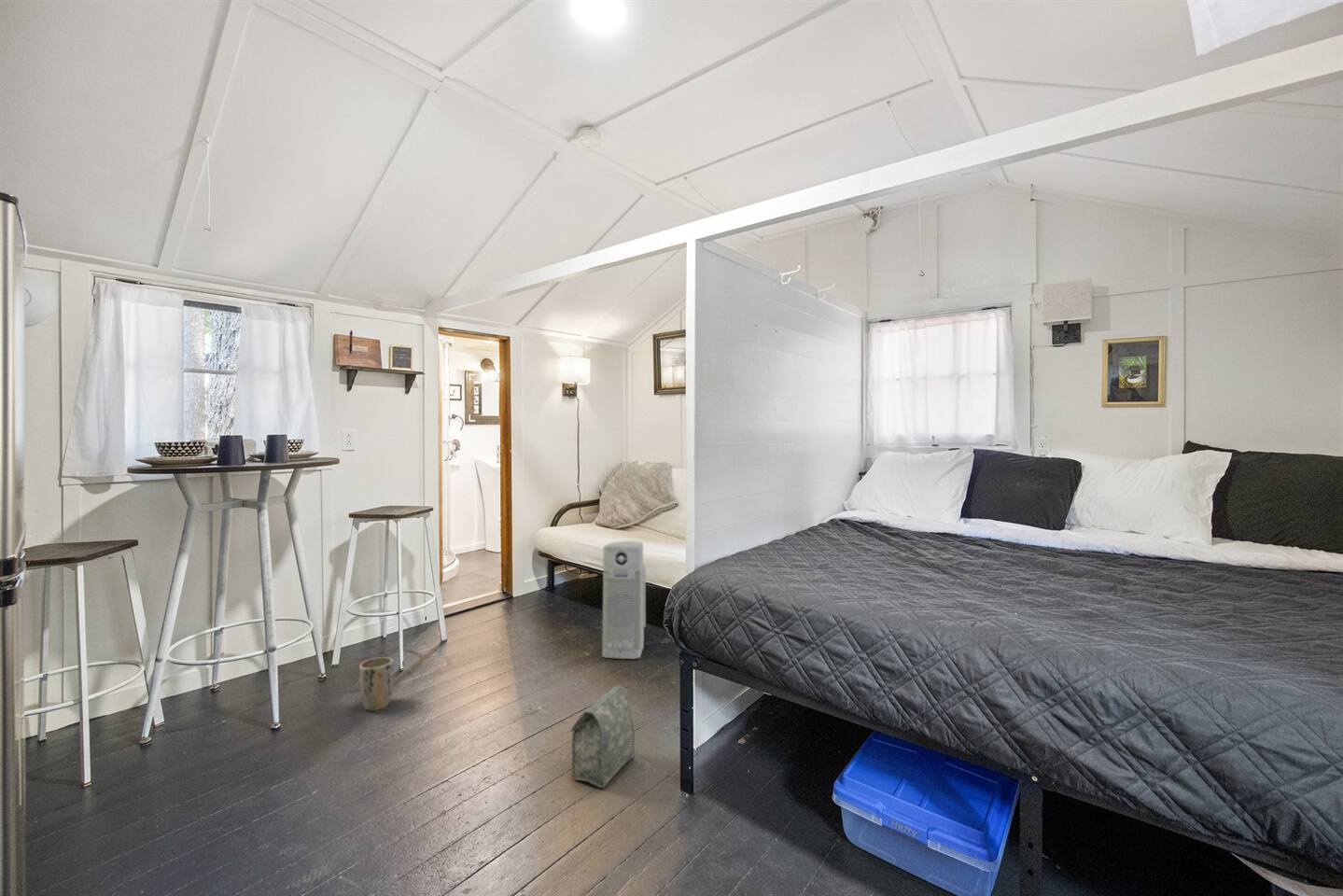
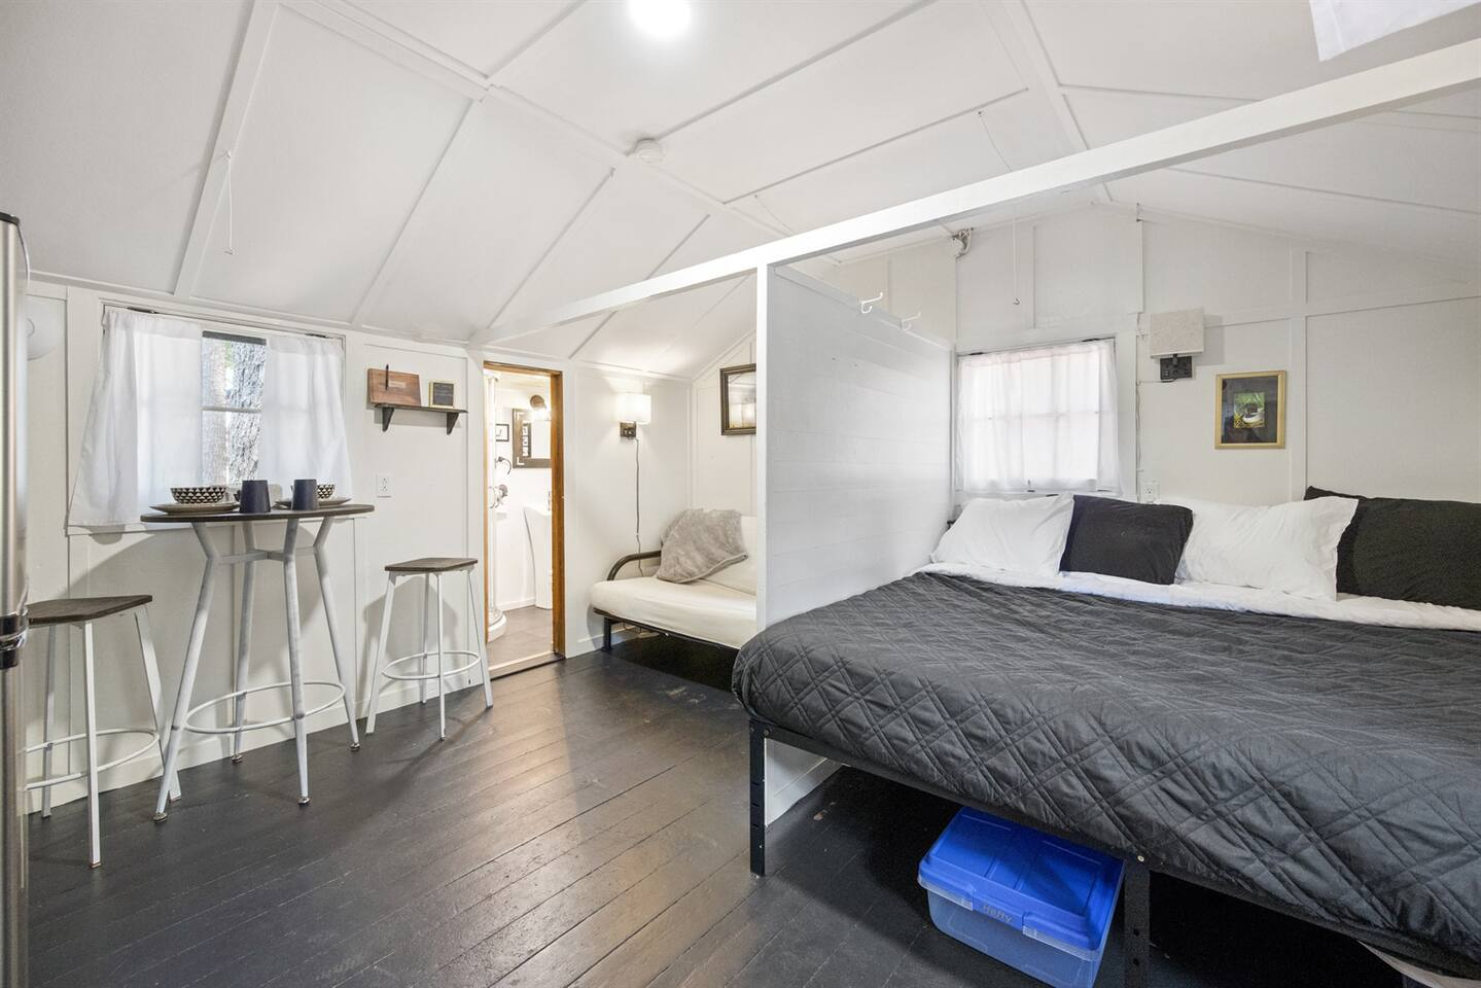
- plant pot (376, 684)
- air purifier (625, 595)
- bag (603, 731)
